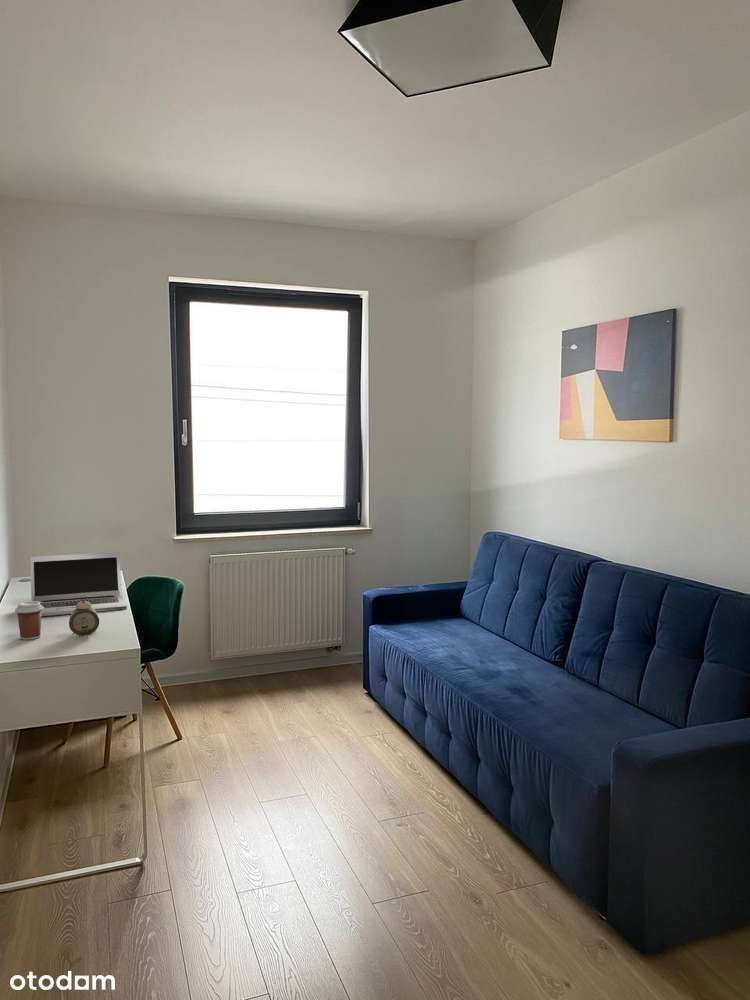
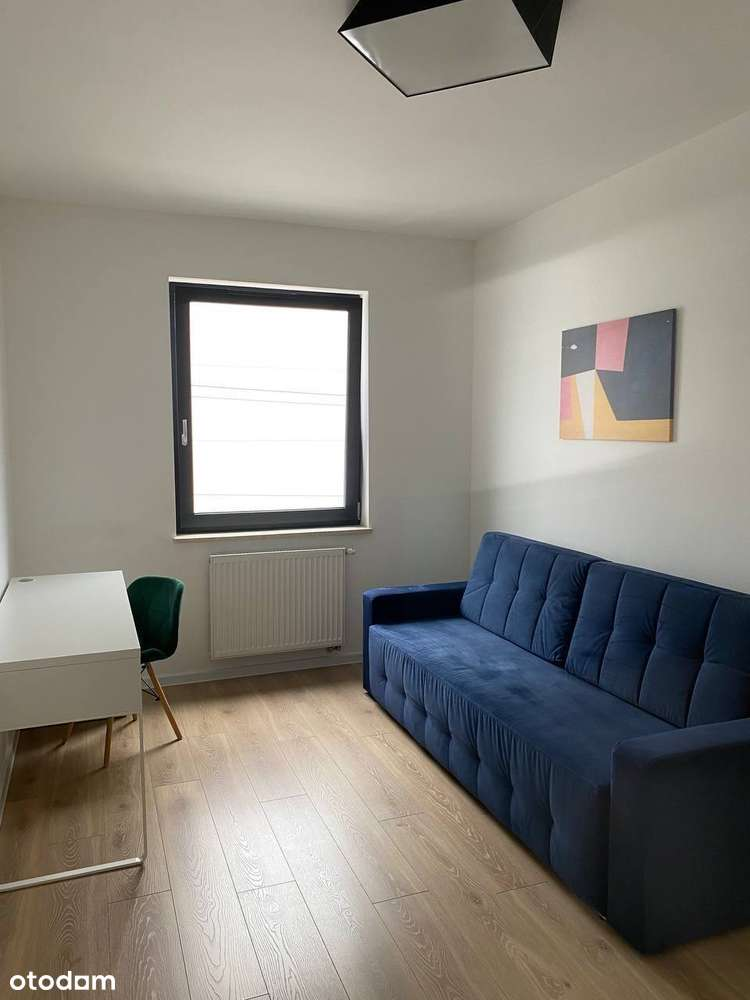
- alarm clock (83, 614)
- laptop (77, 582)
- coffee cup (29, 620)
